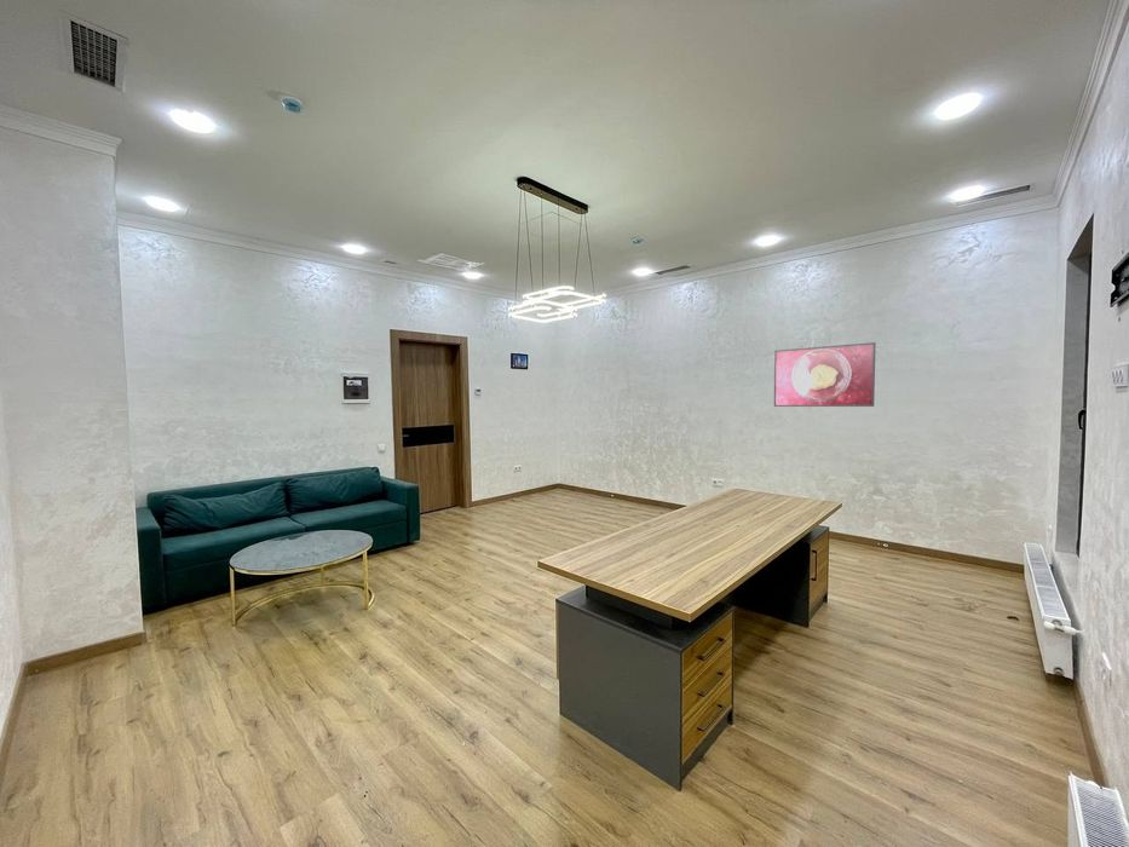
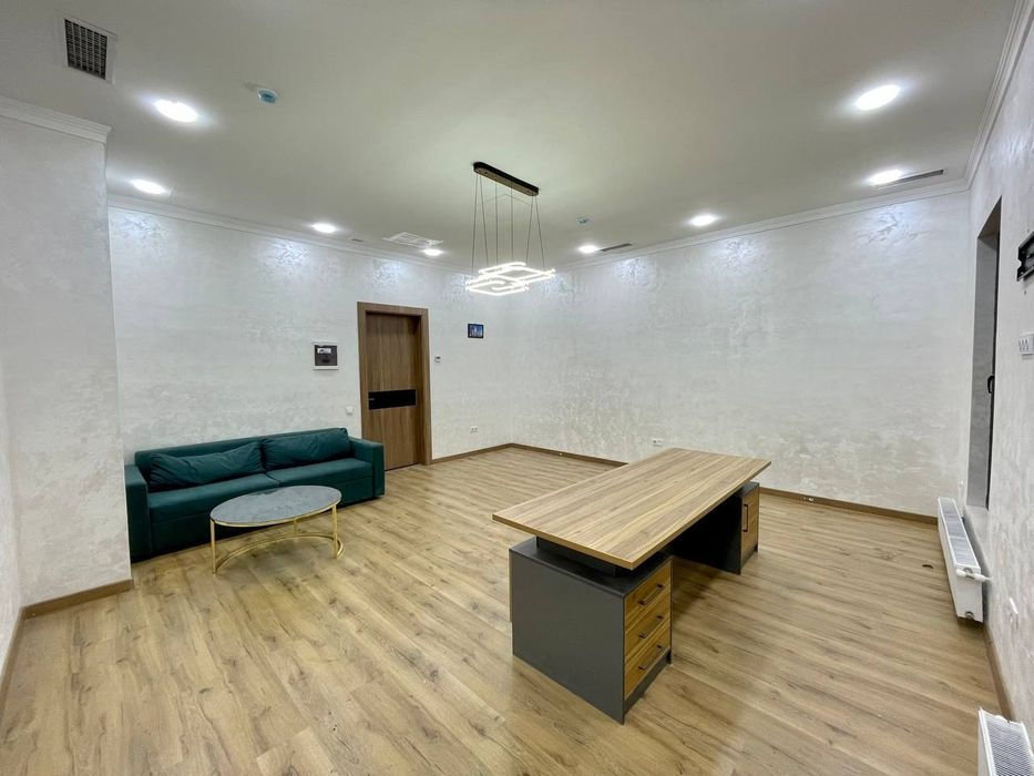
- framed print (820, 376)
